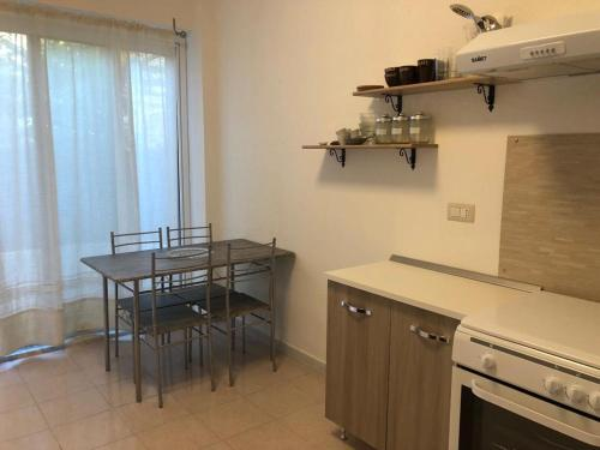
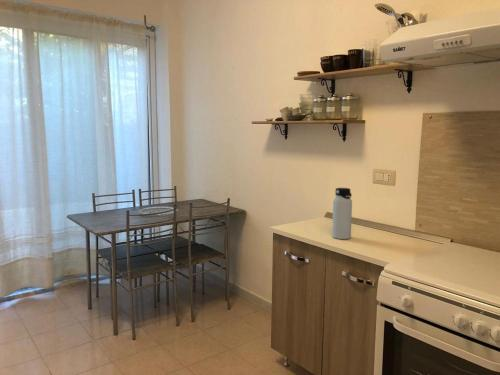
+ water bottle (342, 212)
